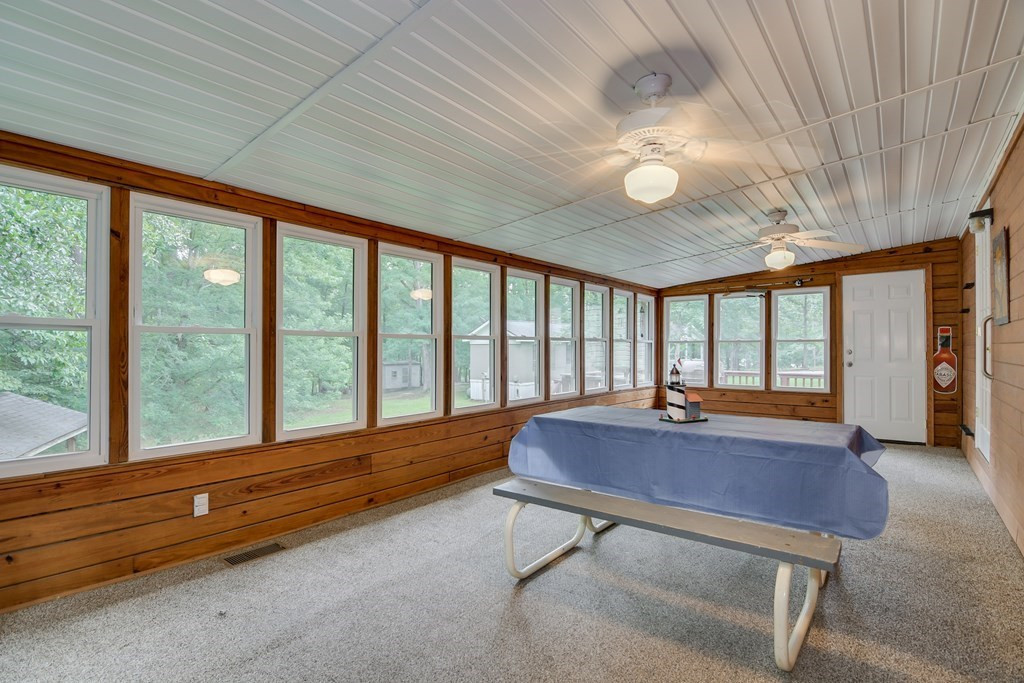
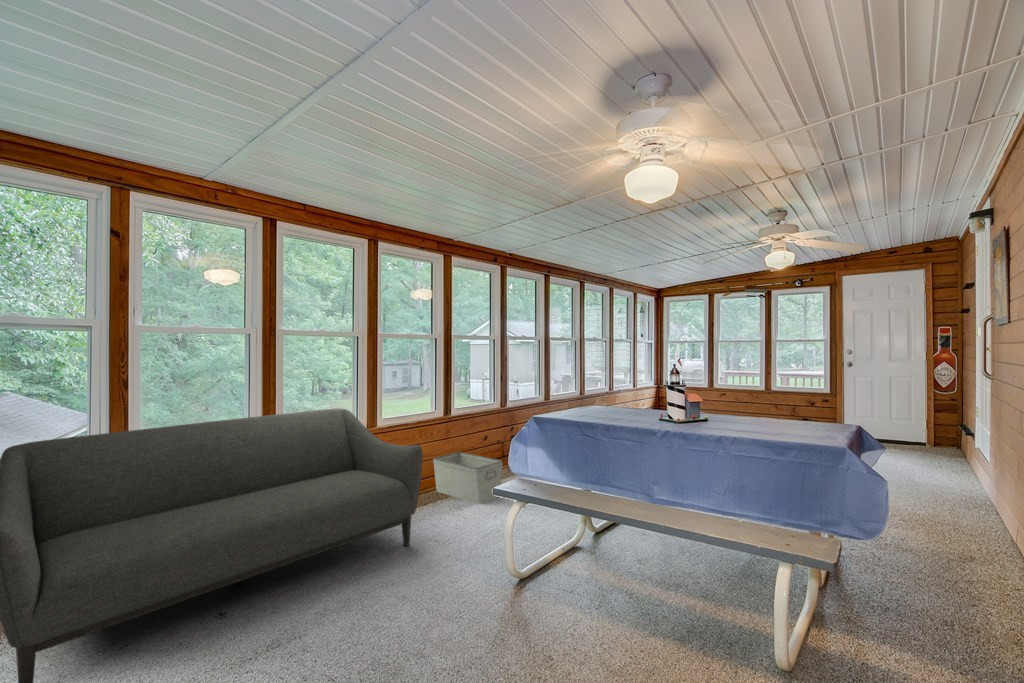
+ storage bin (467, 476)
+ sofa (240, 502)
